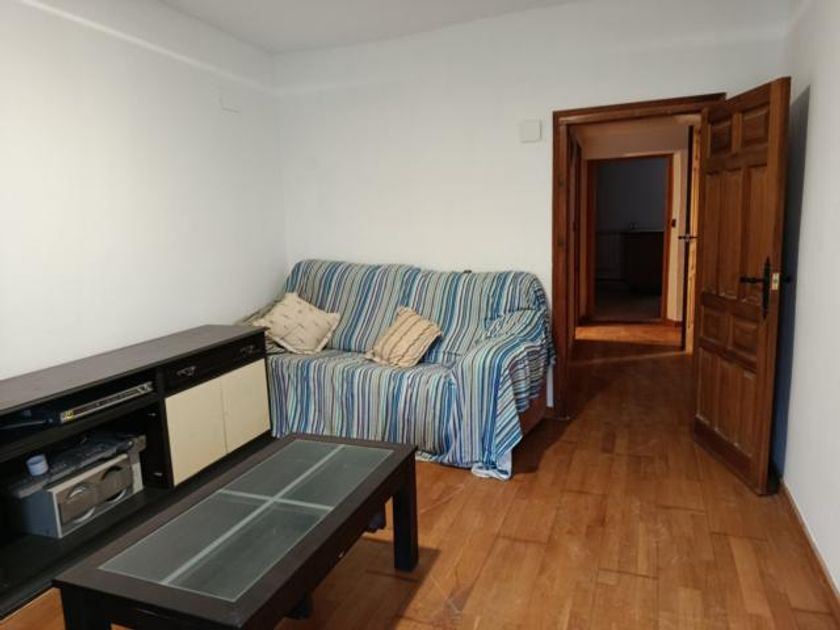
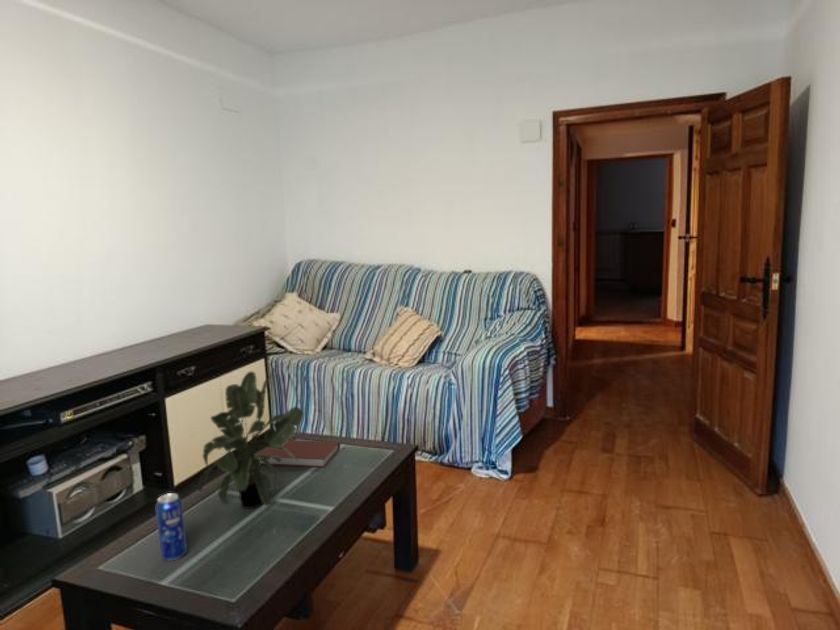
+ book (299, 452)
+ beverage can (171, 526)
+ potted plant (240, 443)
